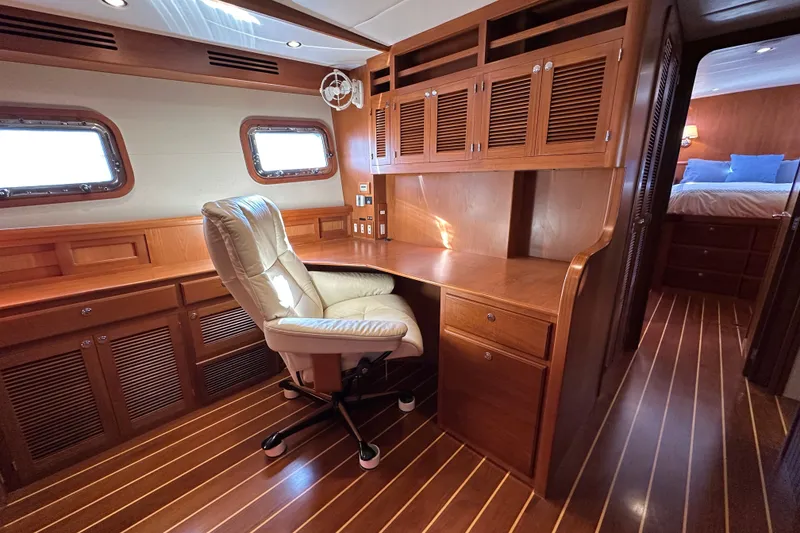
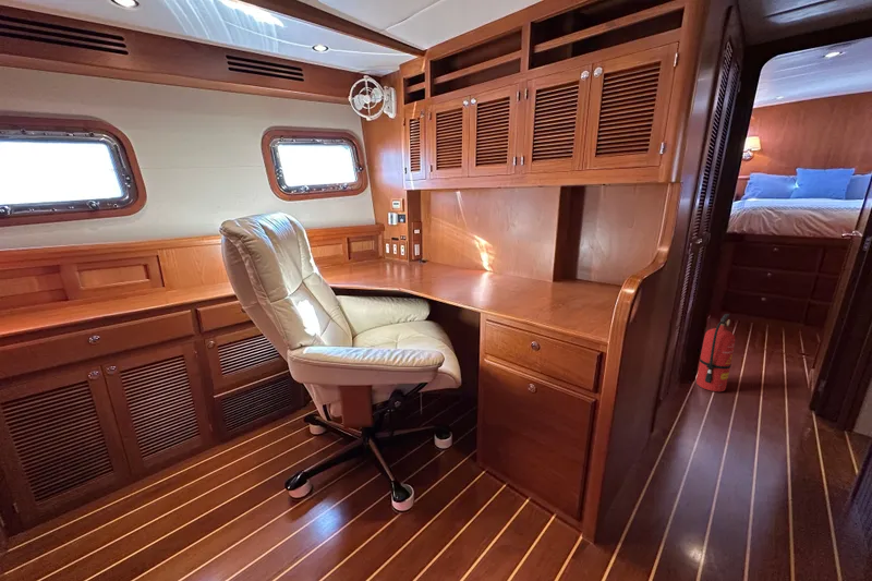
+ fire extinguisher (716, 352)
